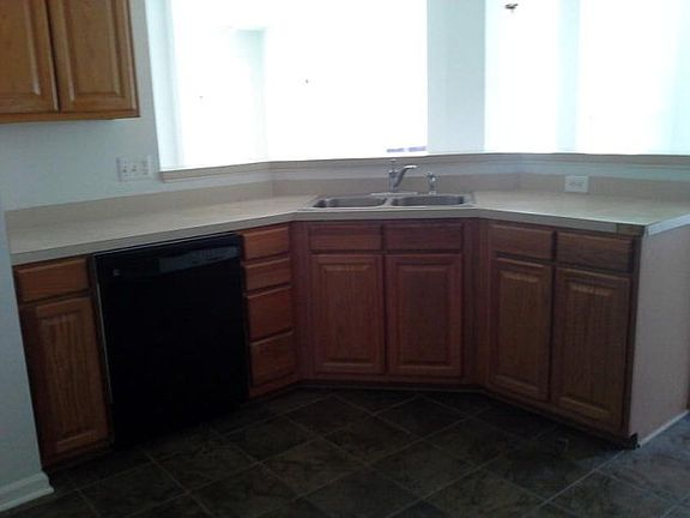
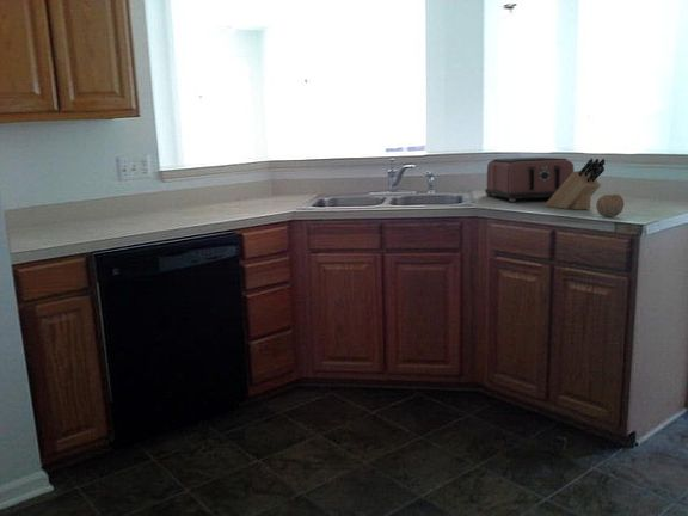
+ toaster (529, 178)
+ fruit (609, 204)
+ knife block (576, 183)
